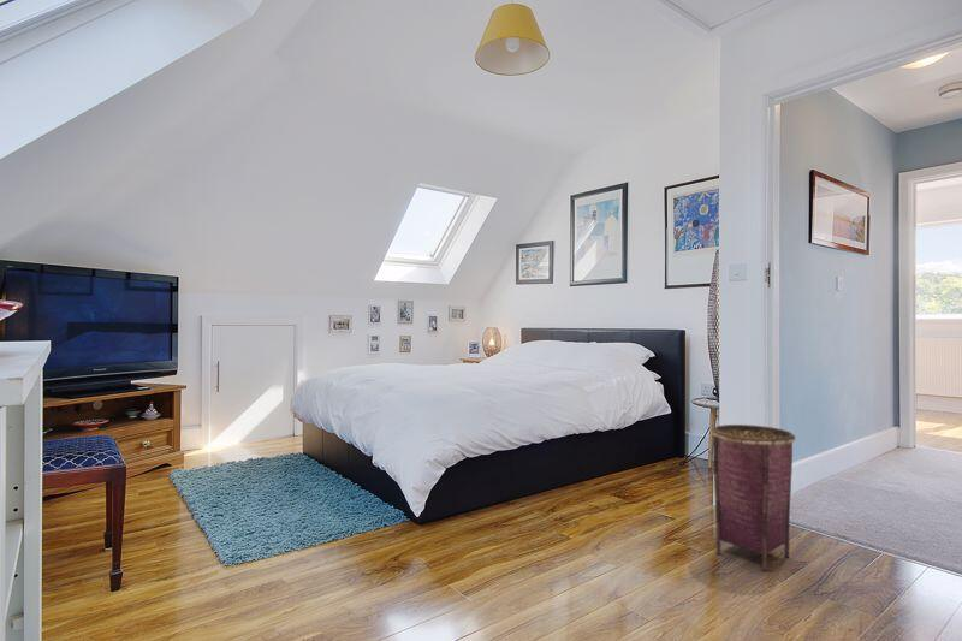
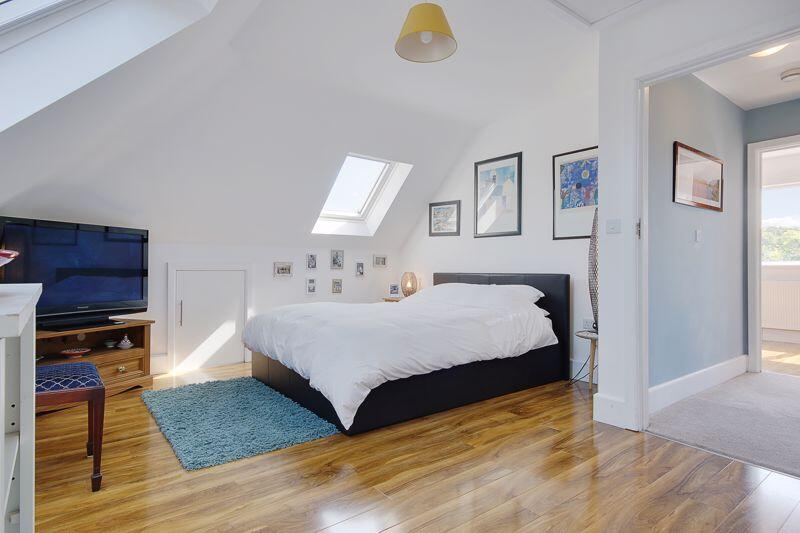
- woven basket (752, 492)
